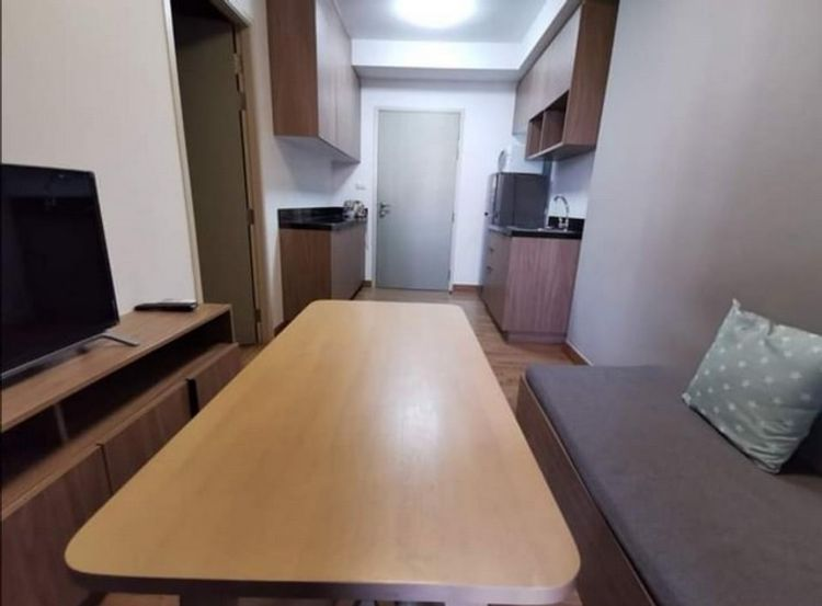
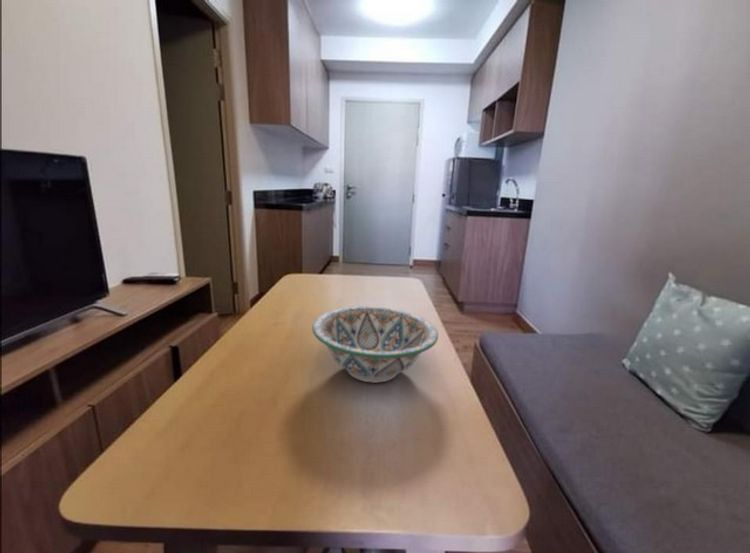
+ decorative bowl (374, 347)
